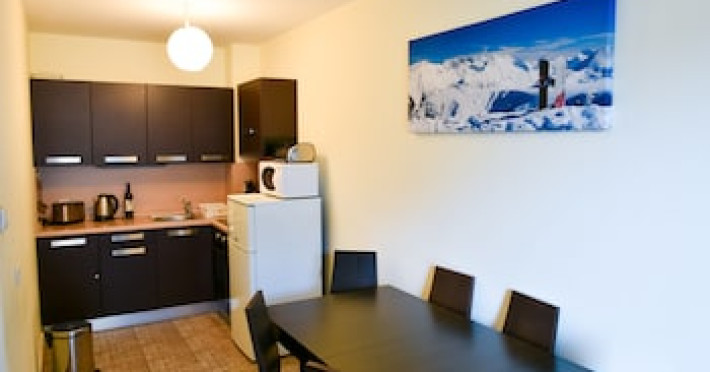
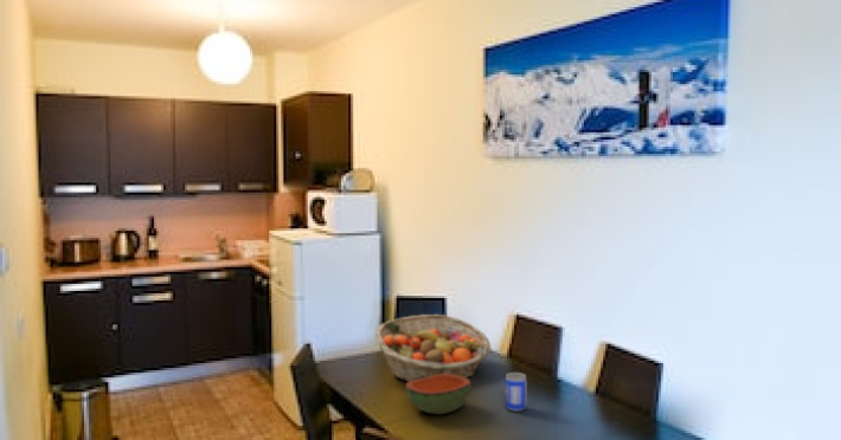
+ fruit basket (432, 348)
+ beer can (515, 392)
+ bowl (438, 395)
